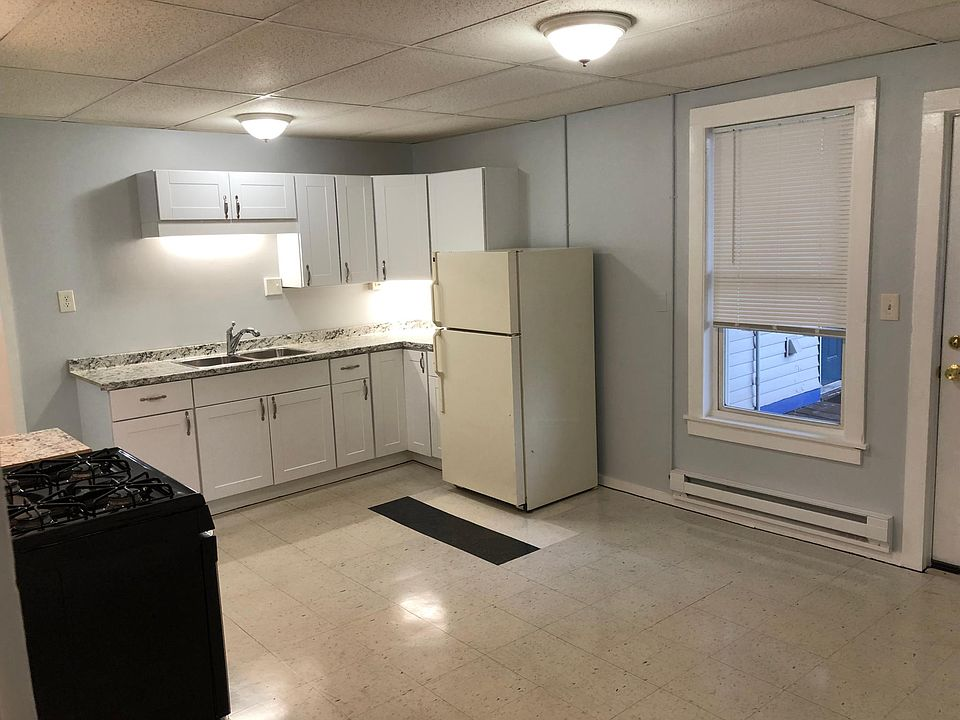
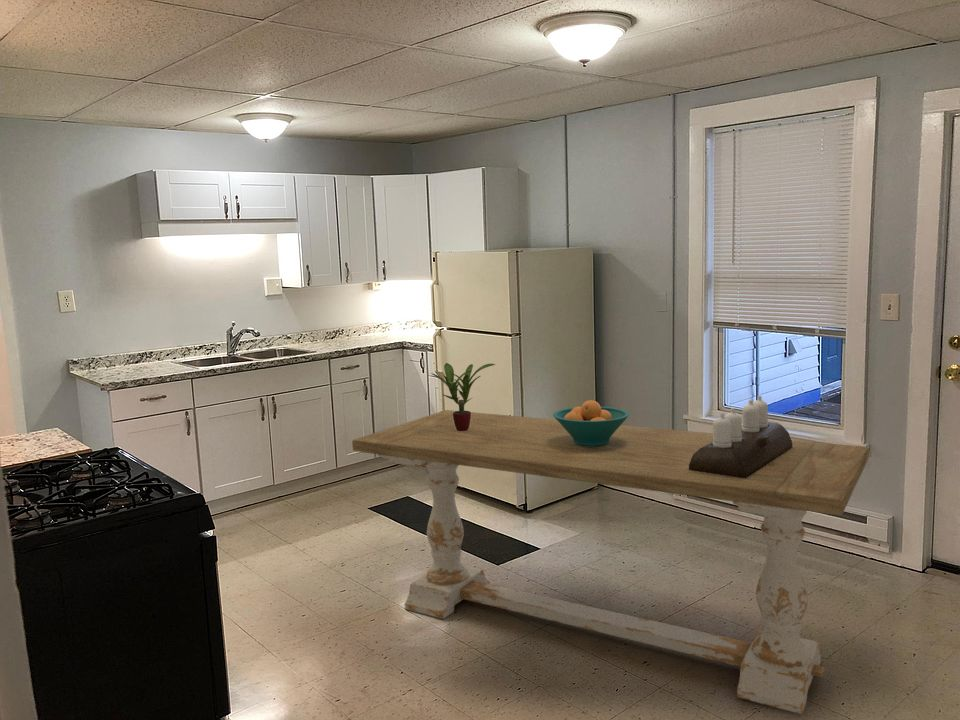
+ potted plant (466, 397)
+ candle holder (743, 430)
+ dining table (598, 483)
+ fruit bowl (590, 421)
